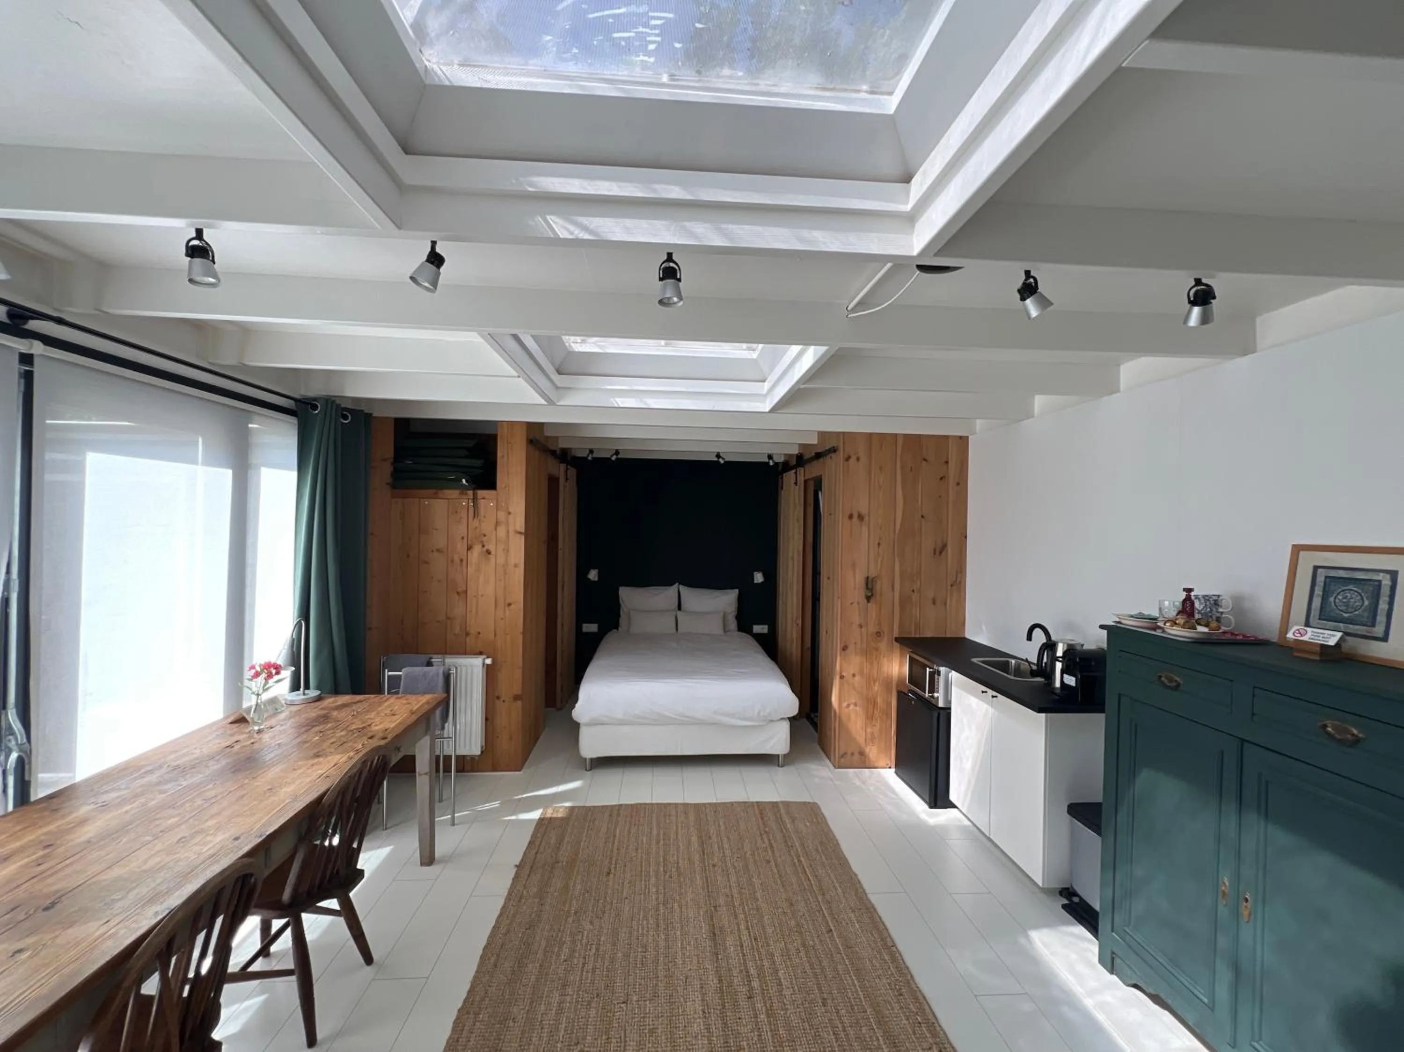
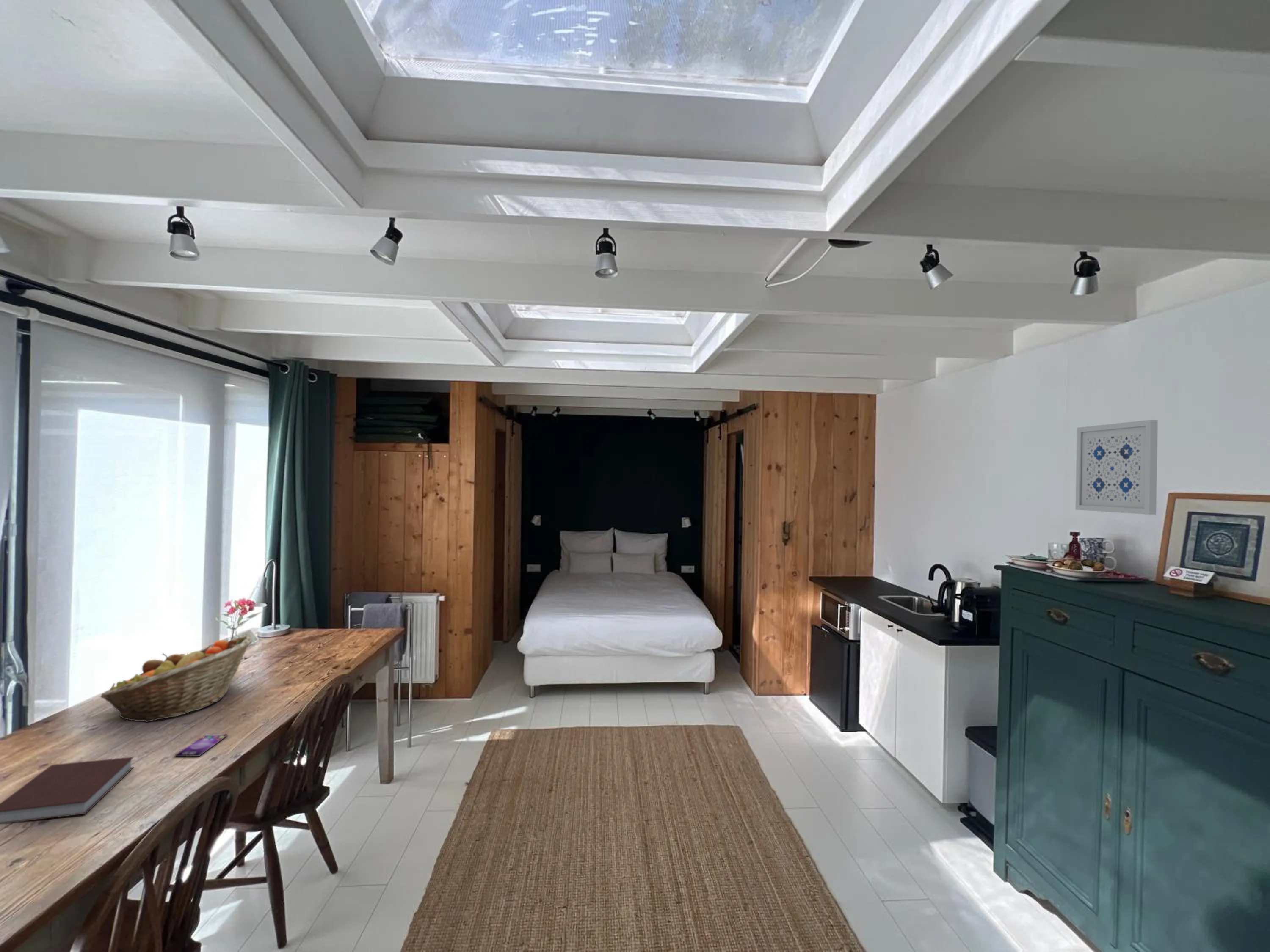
+ fruit basket (183, 674)
+ smartphone (202, 745)
+ notebook (67, 788)
+ wall art (1113, 468)
